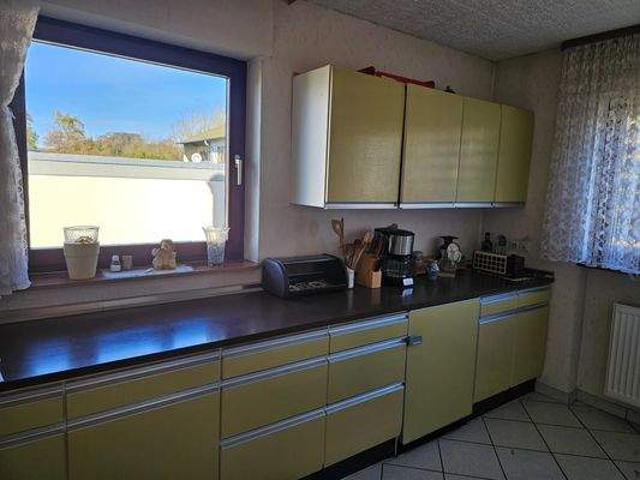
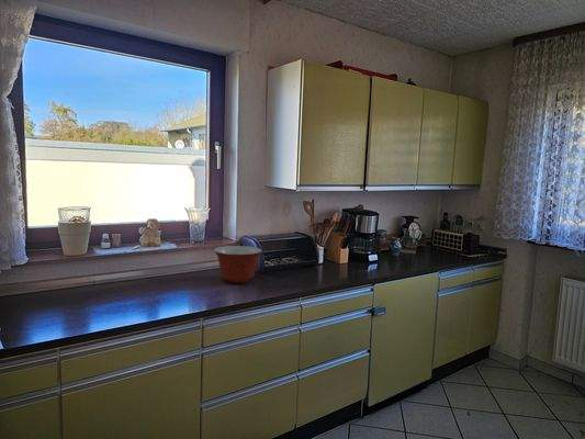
+ mixing bowl (237, 264)
